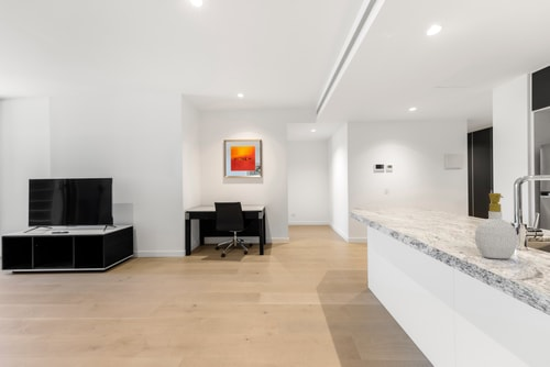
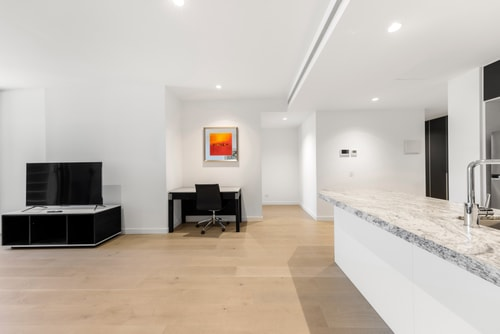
- soap bottle (496, 225)
